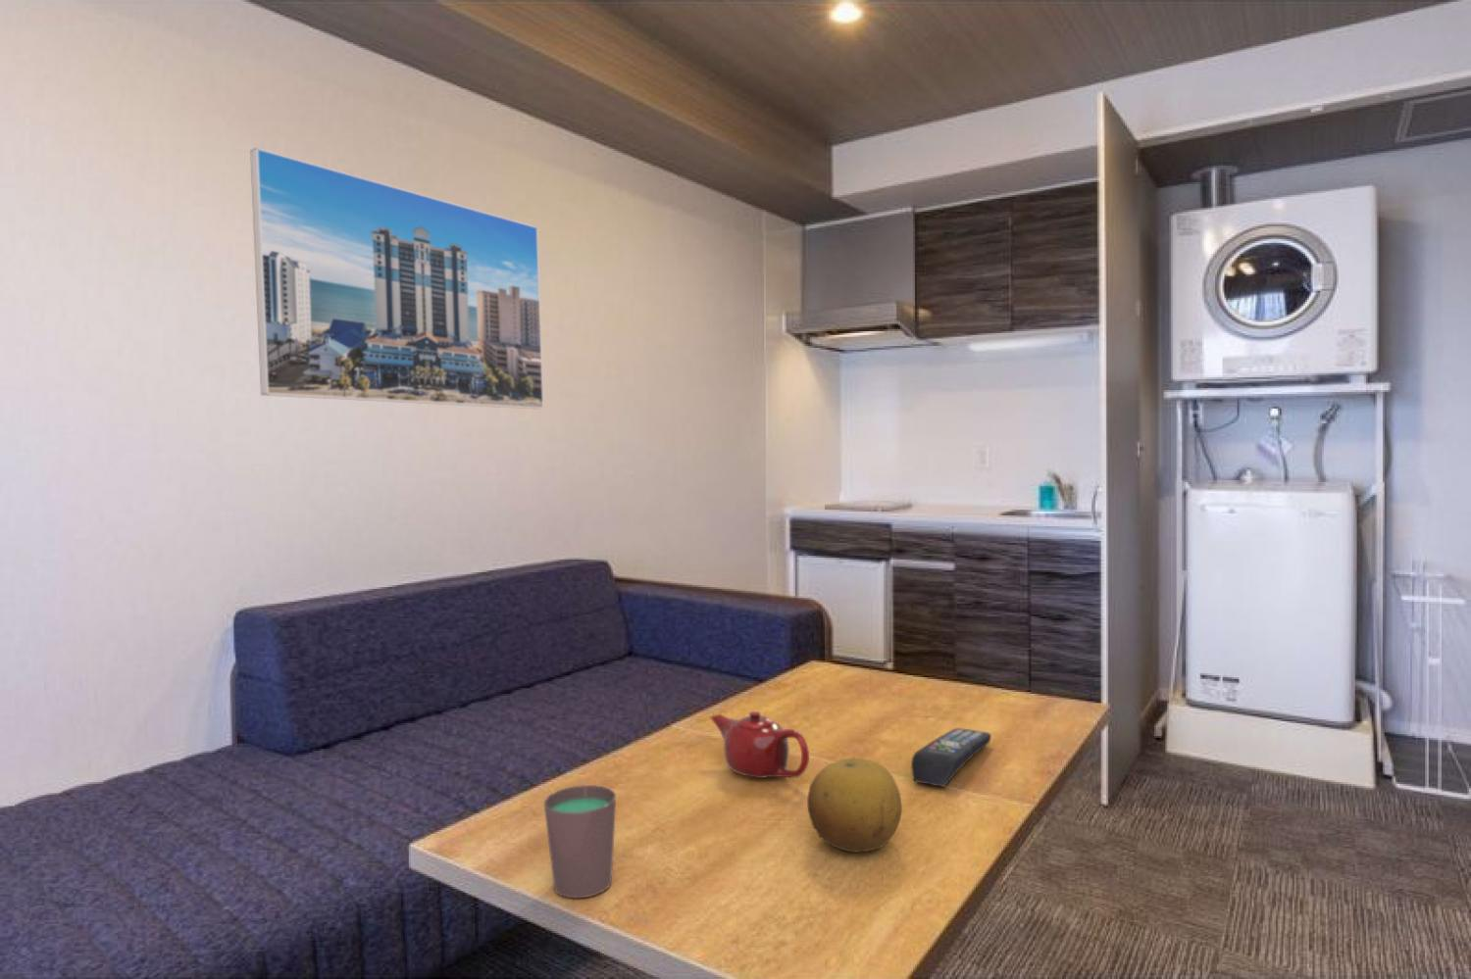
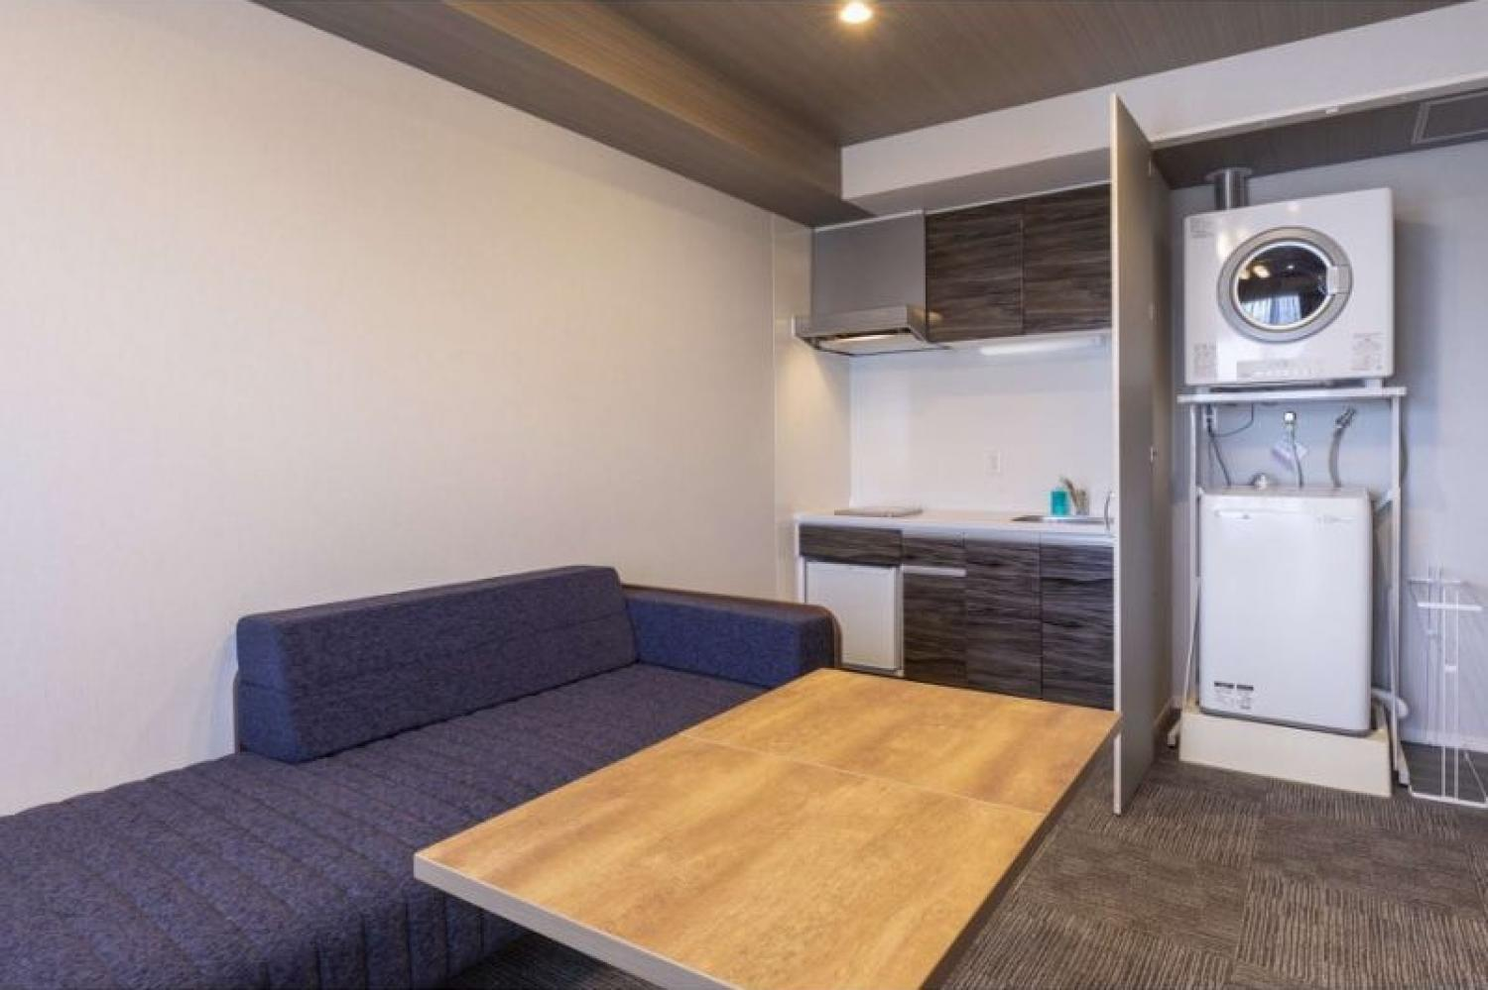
- cup (581, 841)
- remote control (952, 751)
- teapot (757, 742)
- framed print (419, 299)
- fruit (855, 803)
